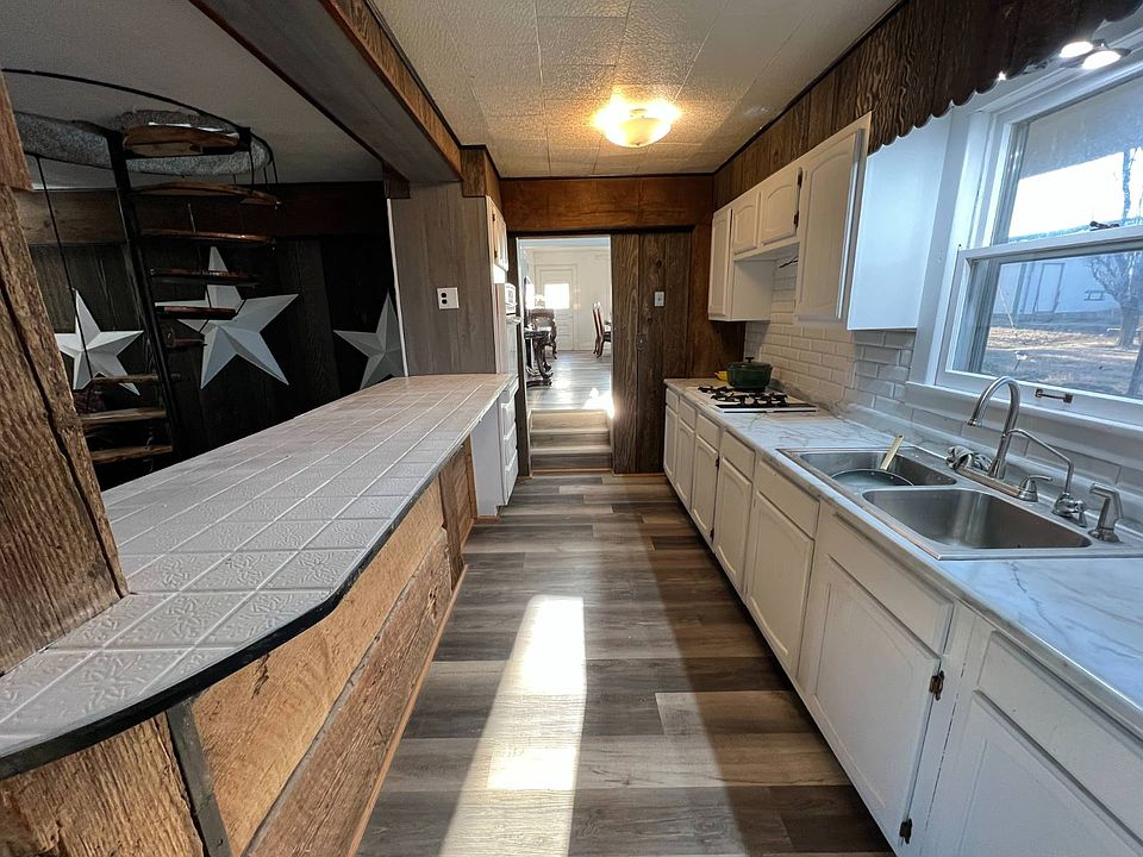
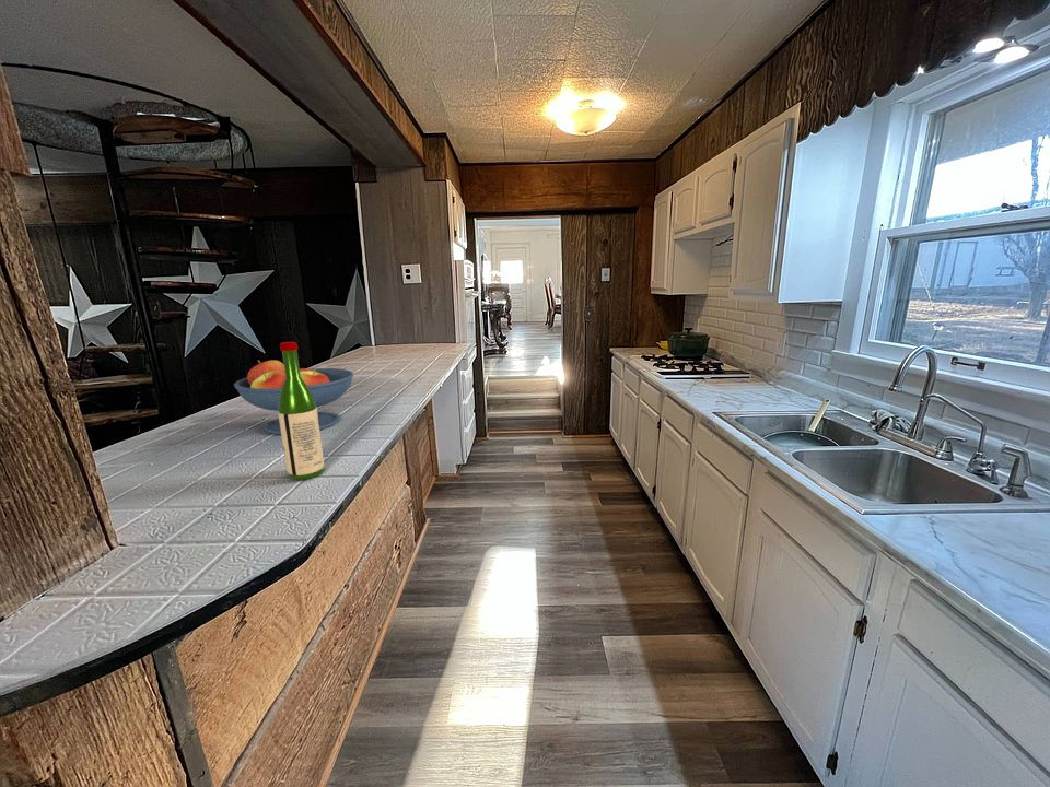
+ fruit bowl (306, 385)
+ wine bottle (298, 410)
